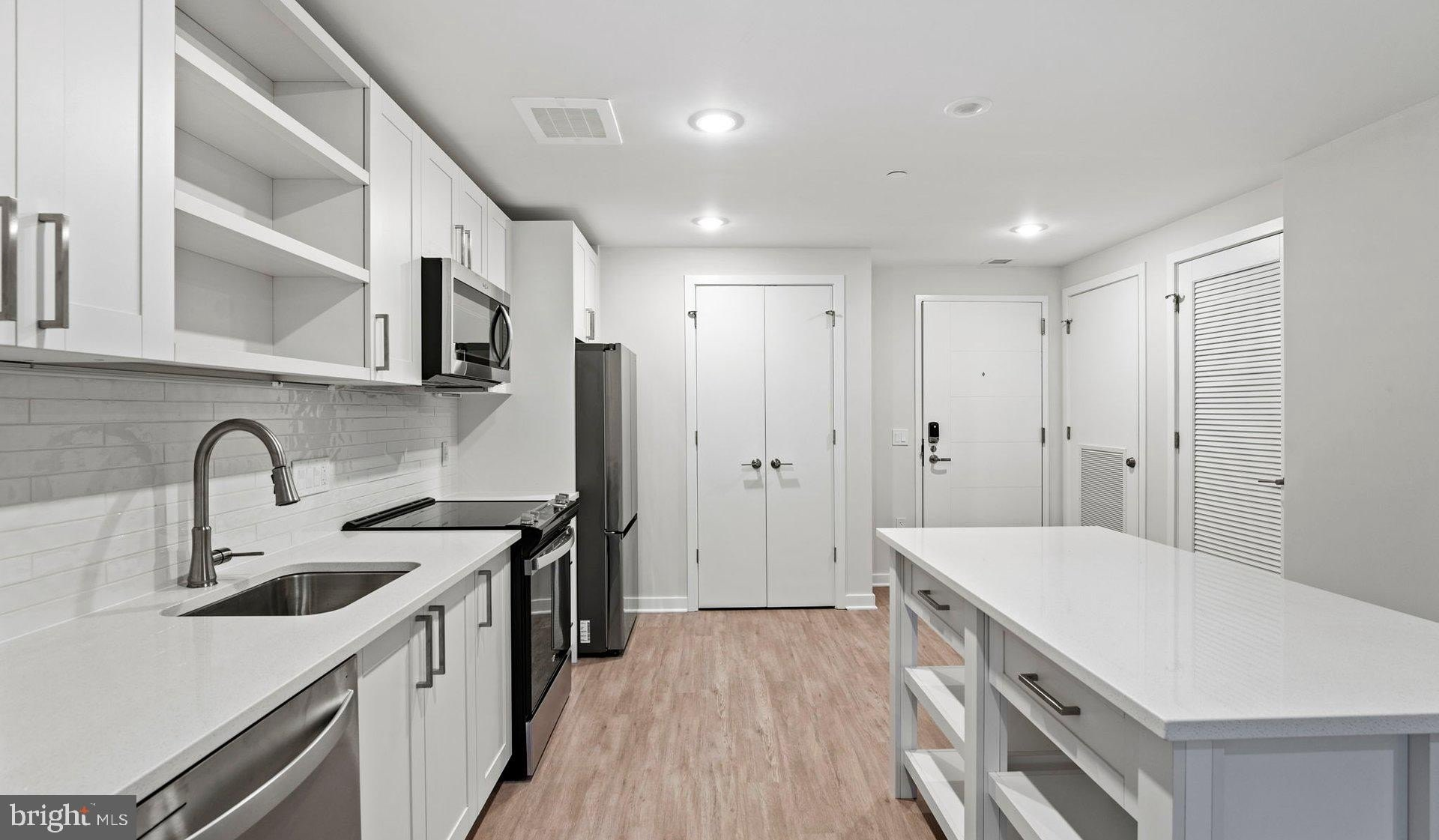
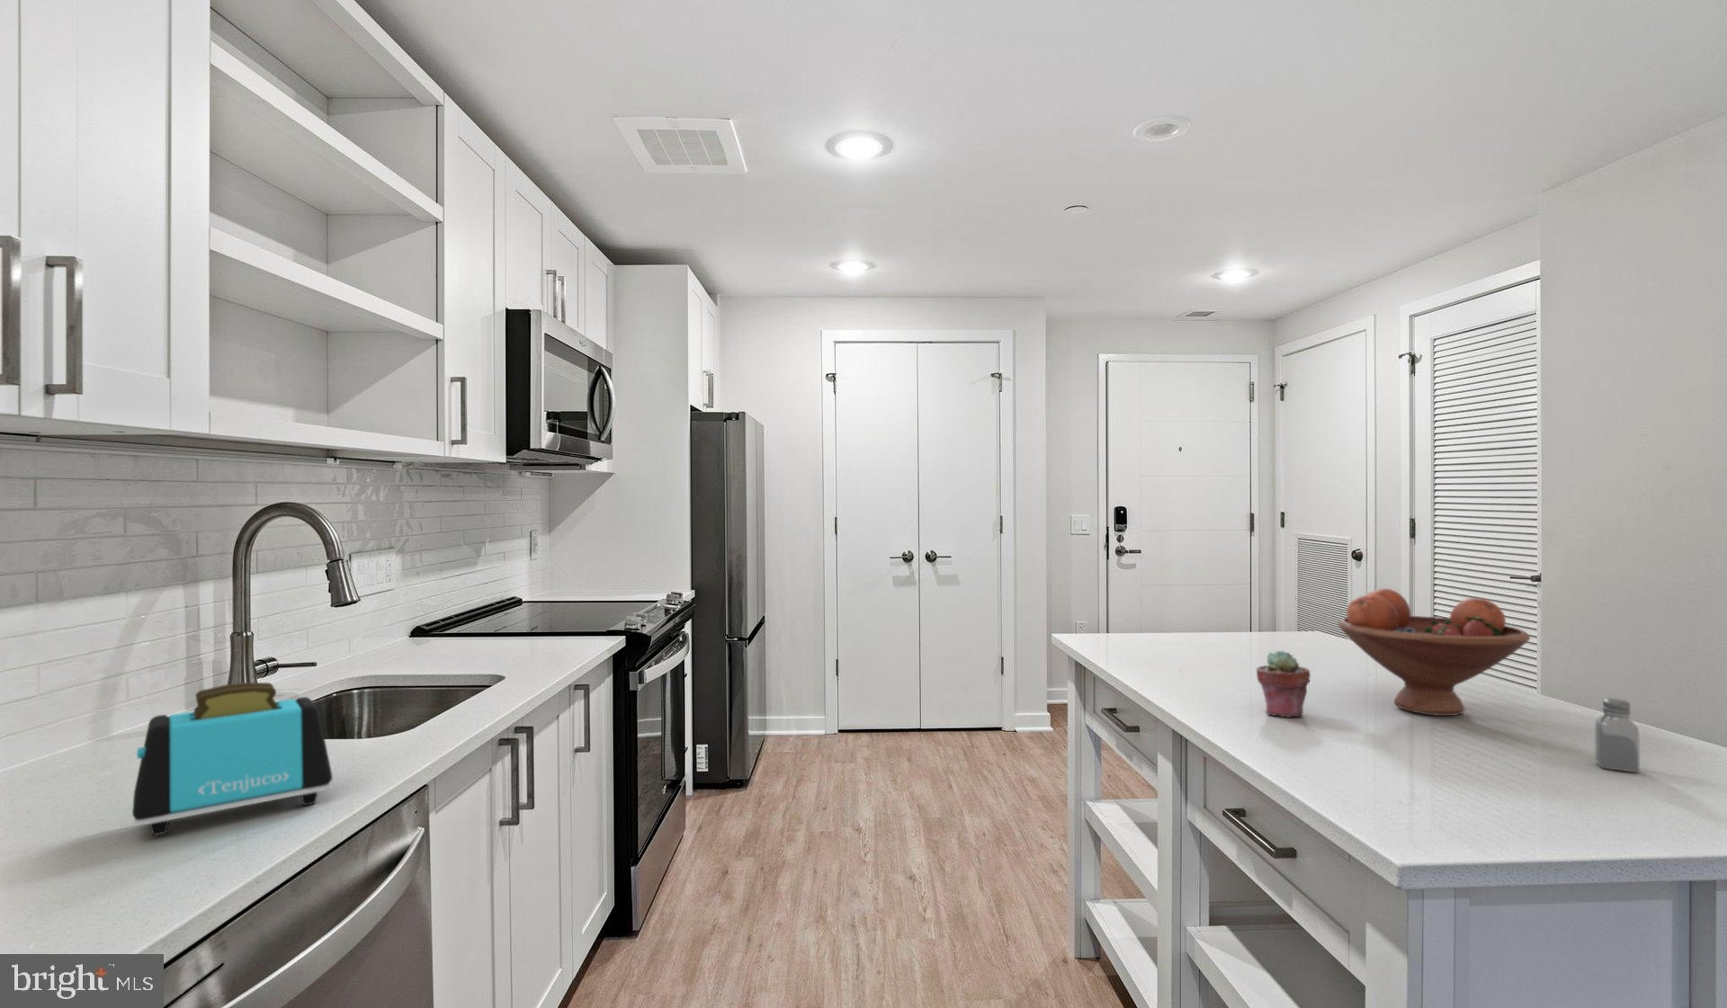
+ potted succulent (1283, 682)
+ fruit bowl (1428, 652)
+ toaster (235, 748)
+ saltshaker (1617, 733)
